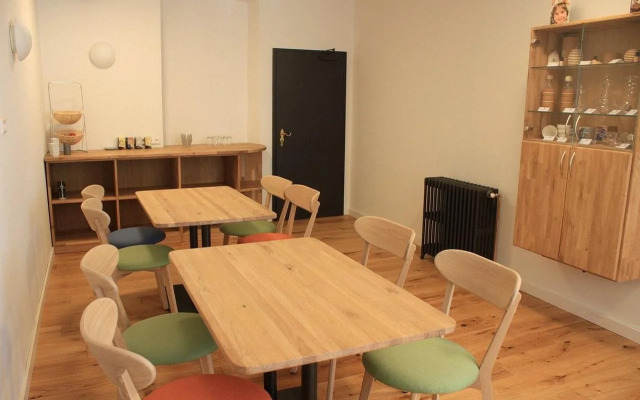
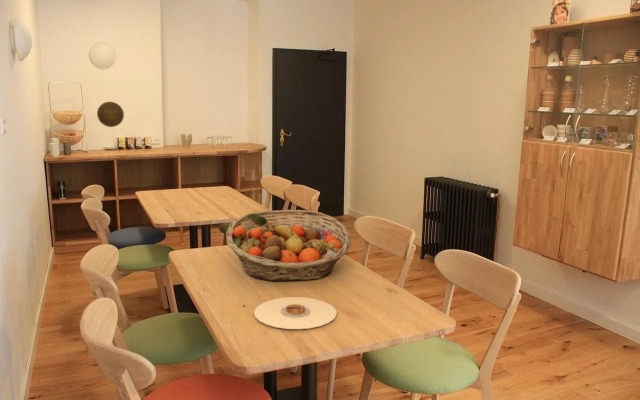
+ plate (295, 308)
+ fruit basket (288, 244)
+ decorative plate (110, 114)
